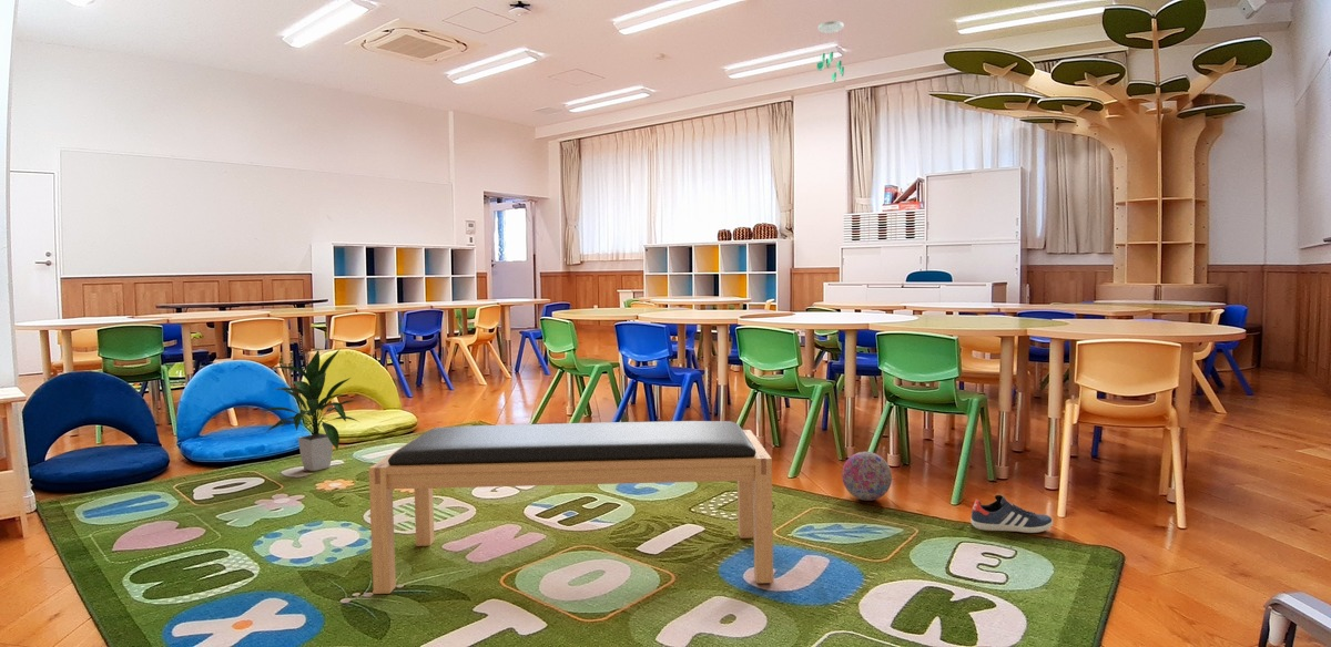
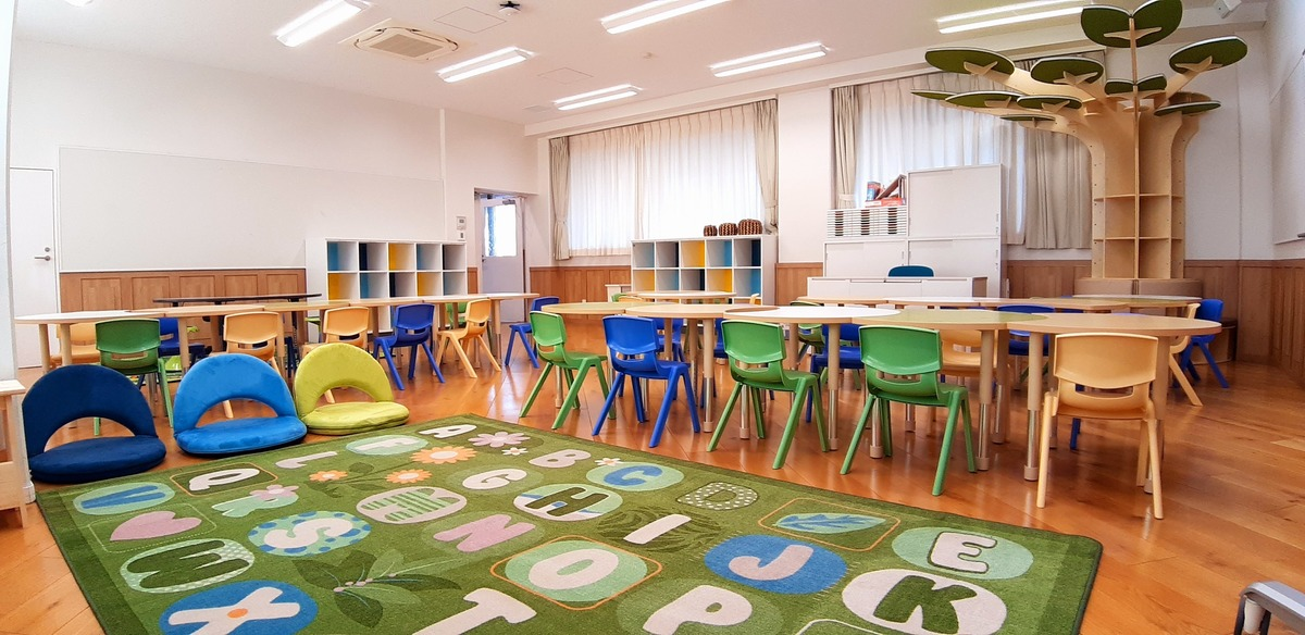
- indoor plant (314, 410)
- decorative ball (866, 475)
- sneaker (1012, 512)
- ceiling mobile (831, 52)
- bench (576, 484)
